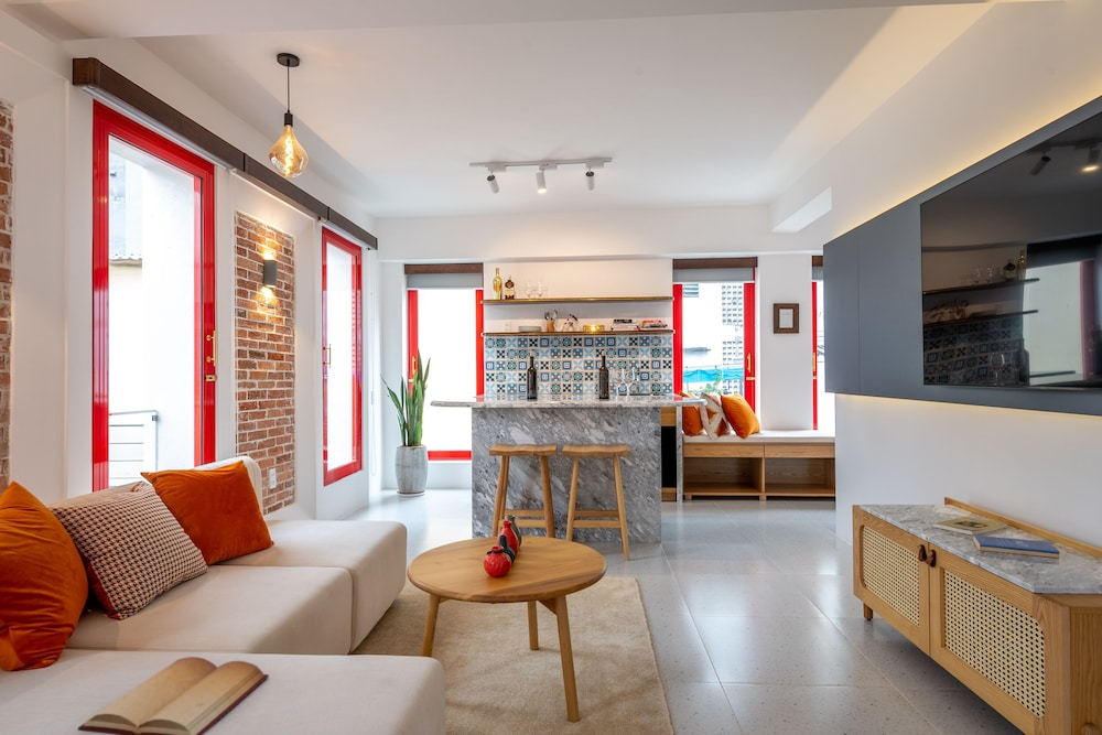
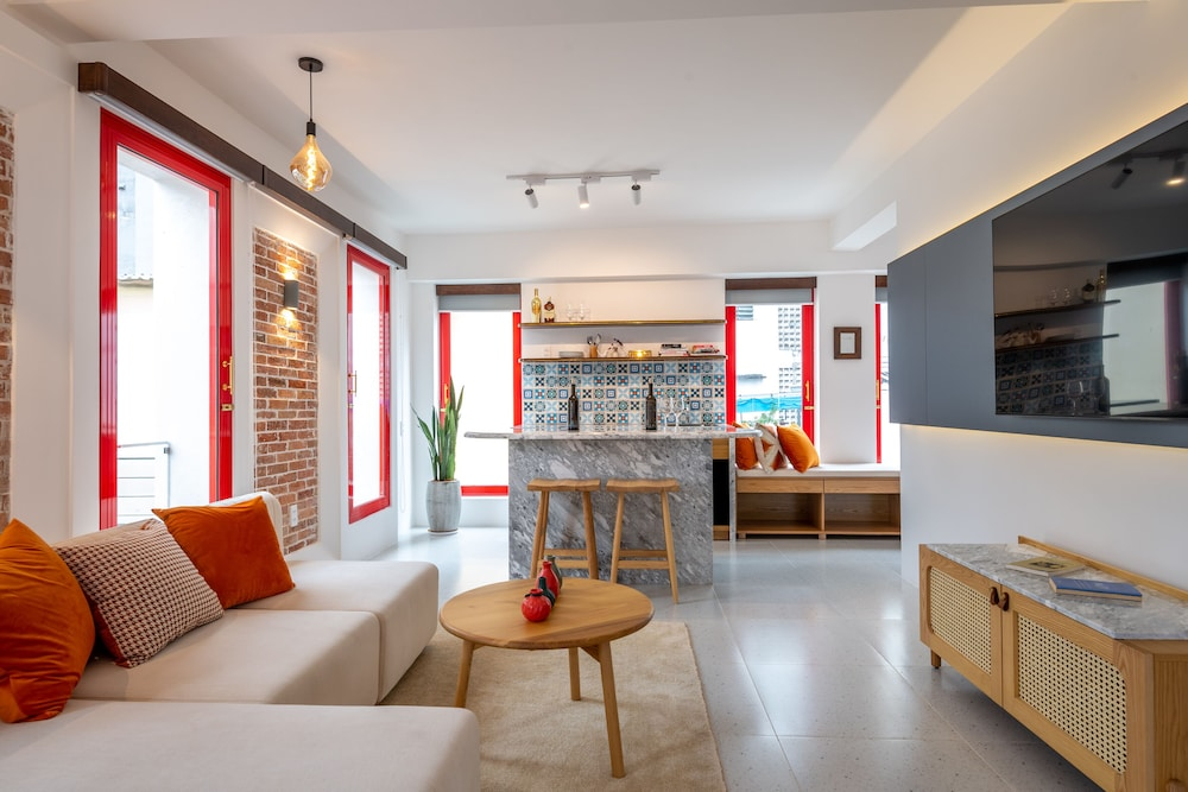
- bible (181, 693)
